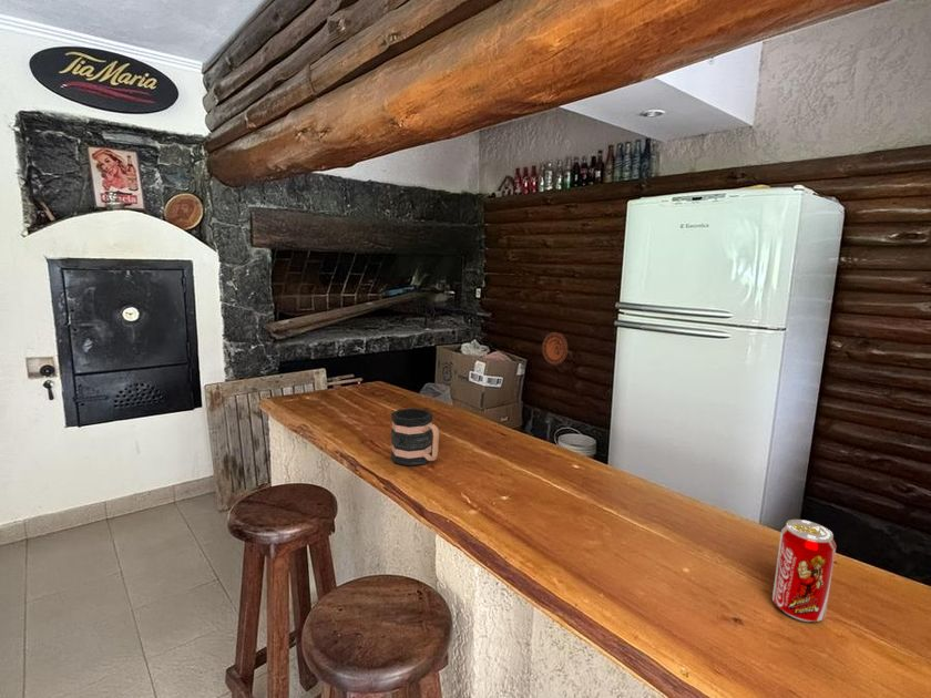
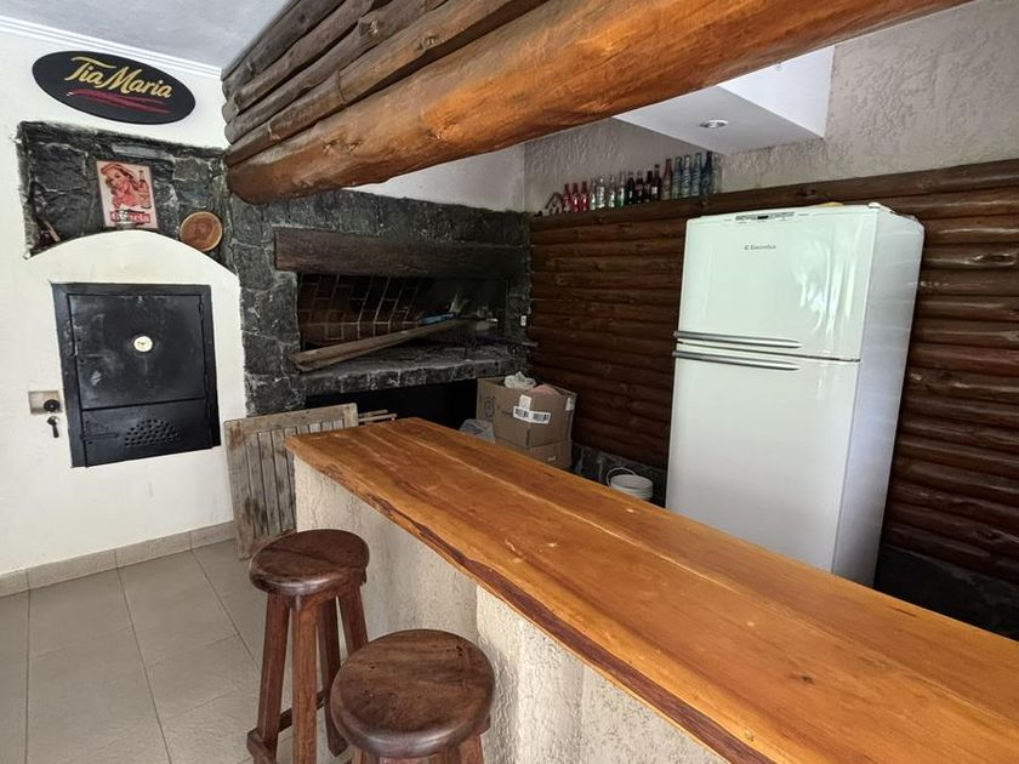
- mug (417, 438)
- decorative plate (554, 348)
- beverage can (802, 569)
